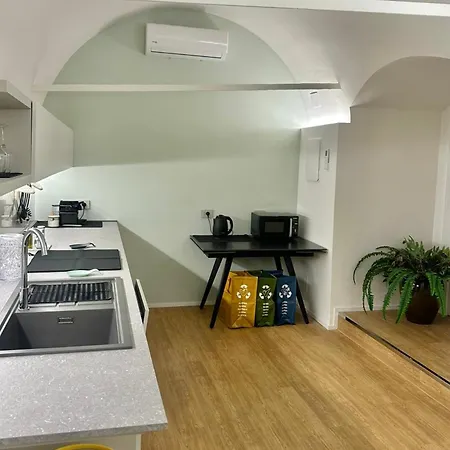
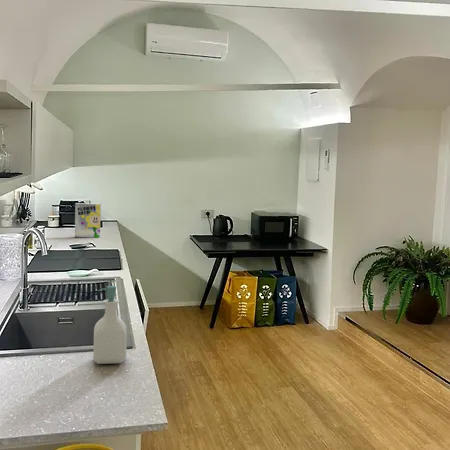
+ soap bottle (110, 323)
+ cereal box (87, 220)
